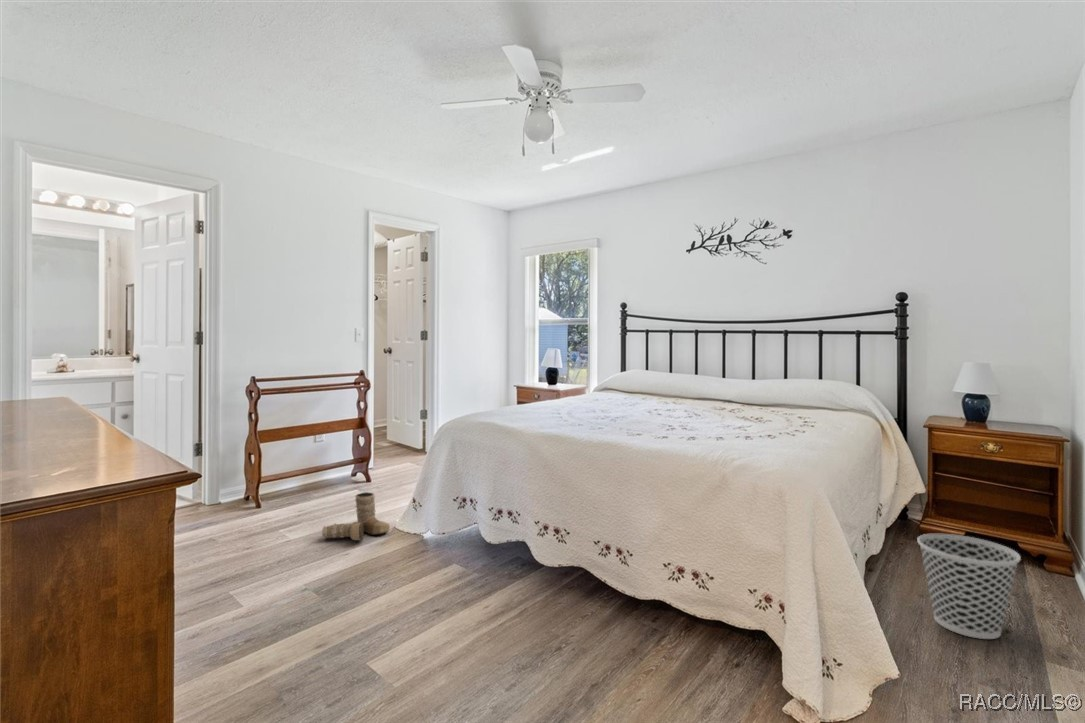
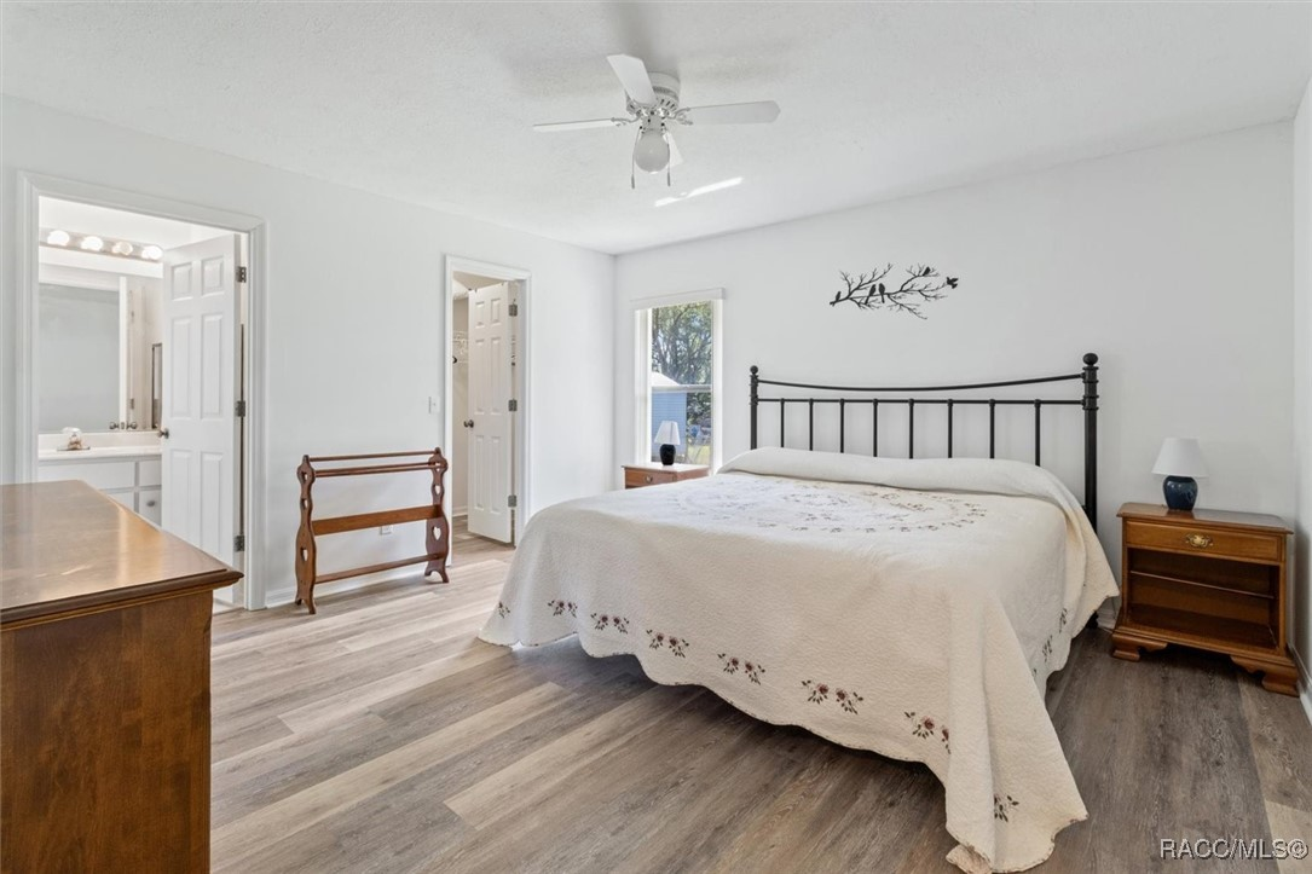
- wastebasket (966, 585)
- boots (357, 518)
